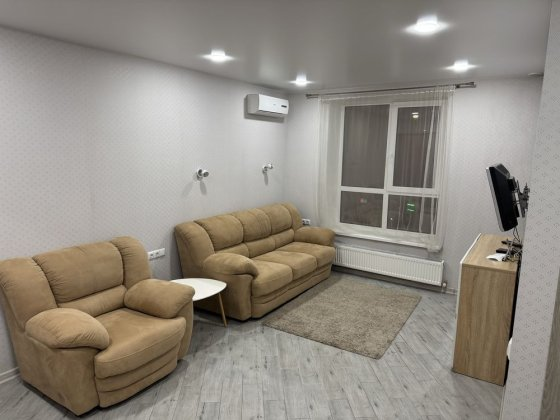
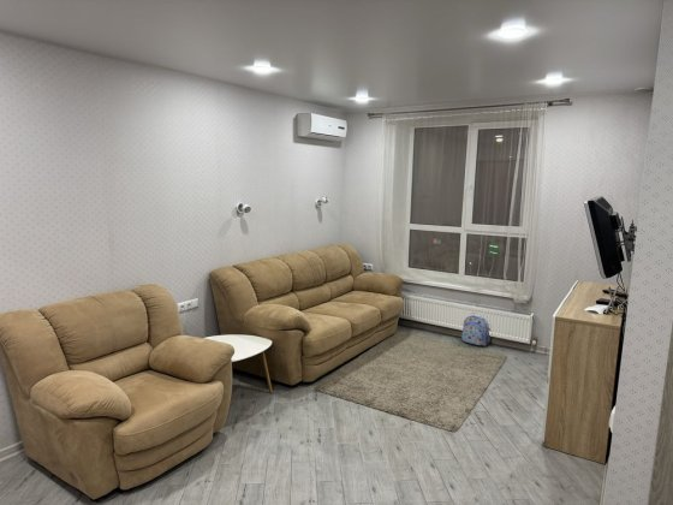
+ backpack (475, 328)
